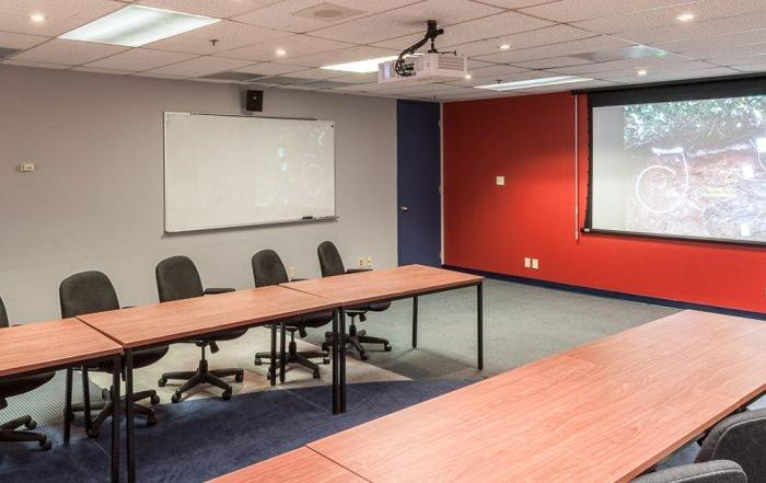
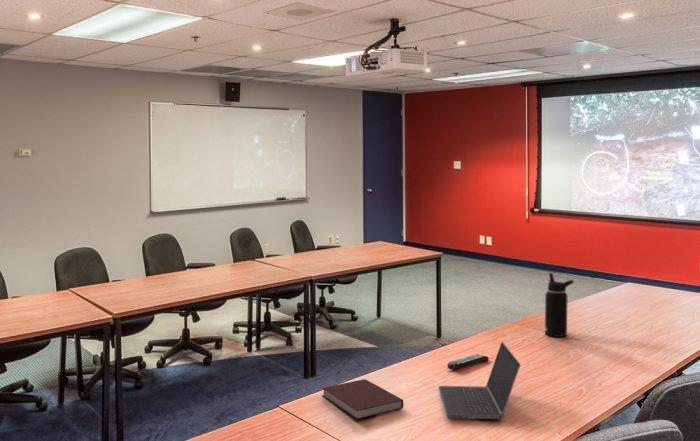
+ notebook (361, 397)
+ water bottle (559, 304)
+ laptop computer (476, 387)
+ remote control (468, 361)
